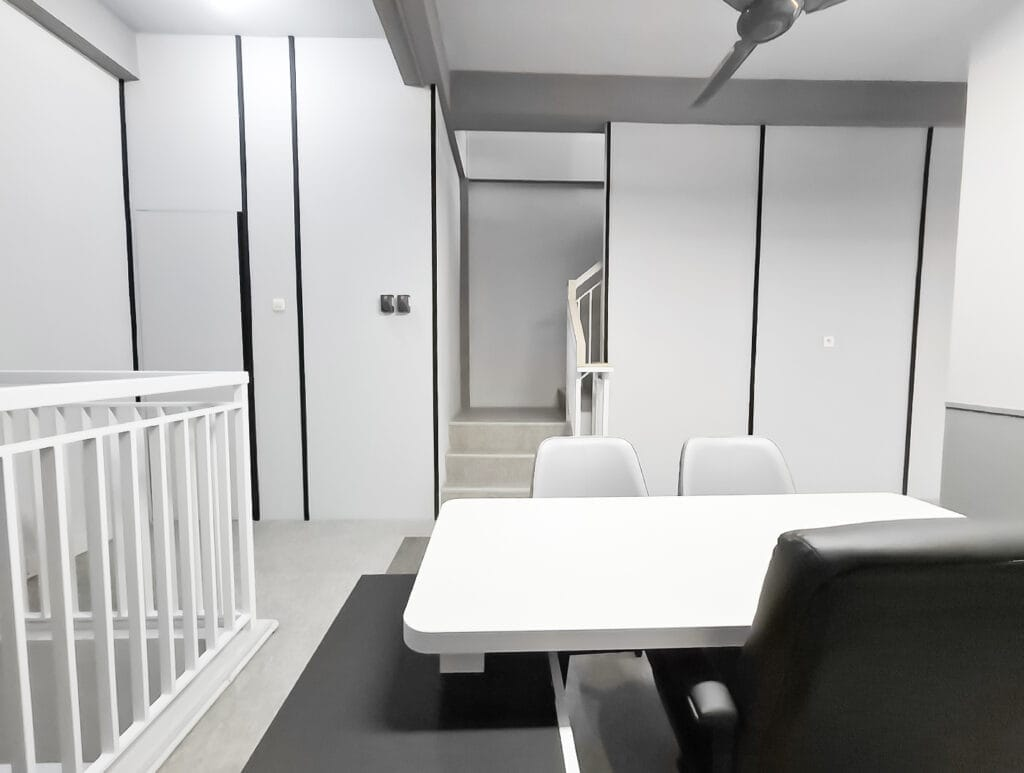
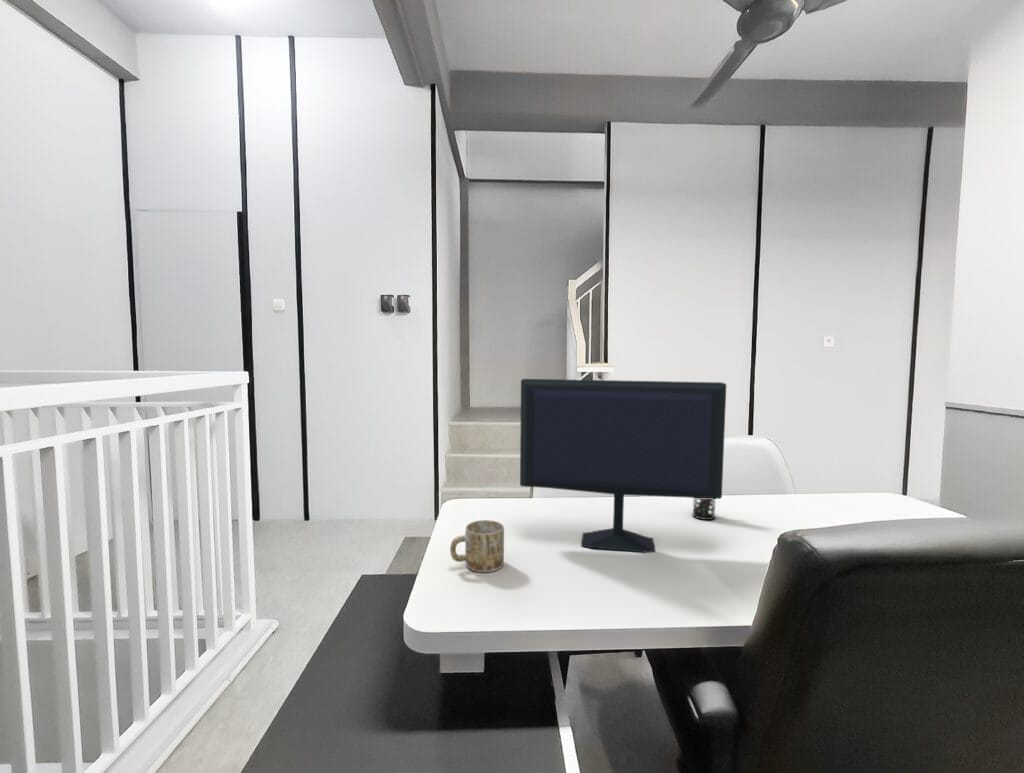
+ computer monitor (617, 462)
+ pen holder (705, 498)
+ mug (477, 546)
